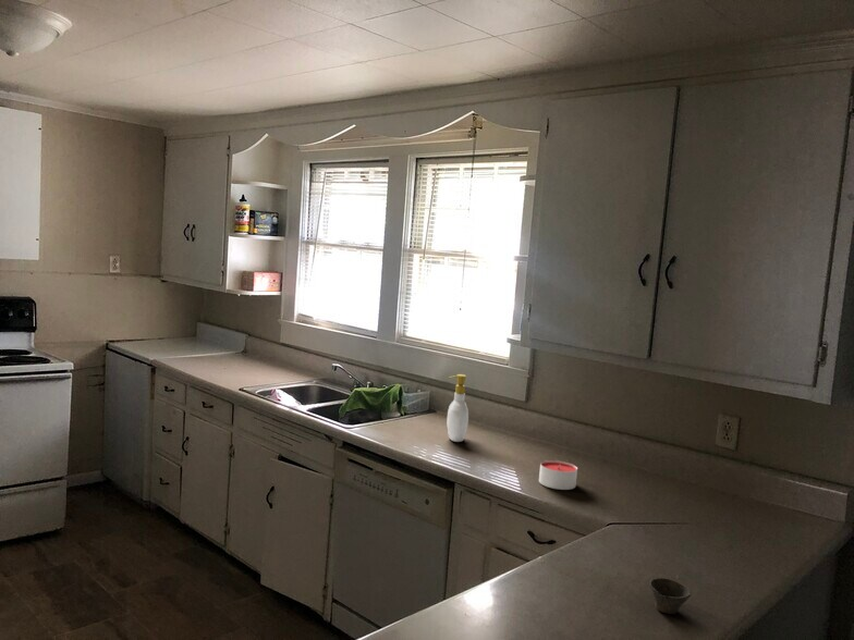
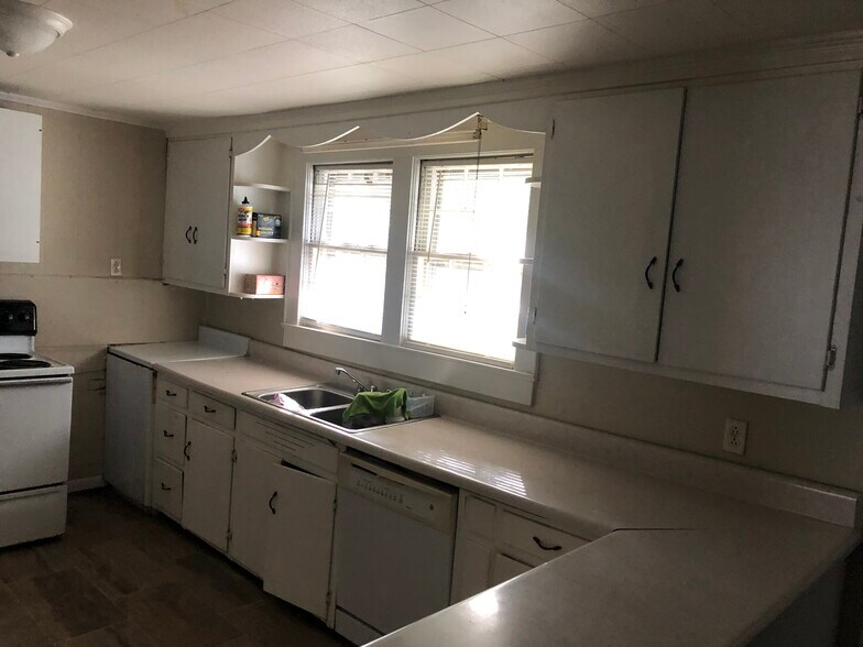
- cup (668, 596)
- soap bottle (457, 407)
- candle (558, 473)
